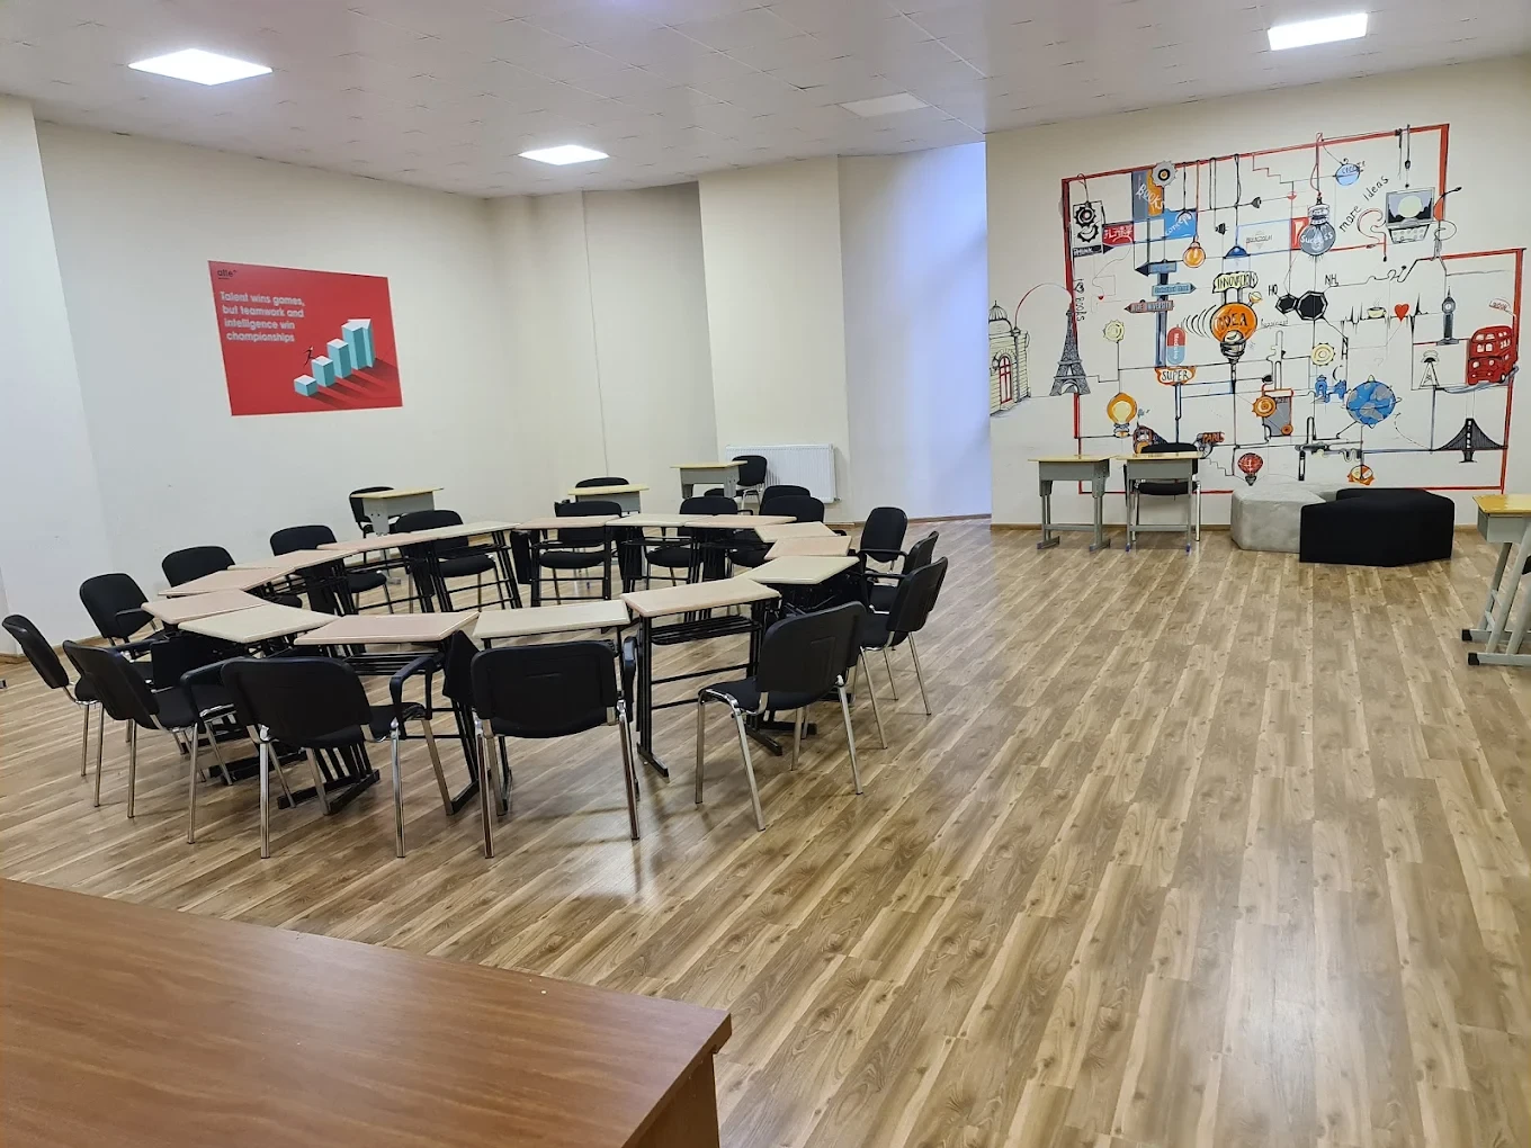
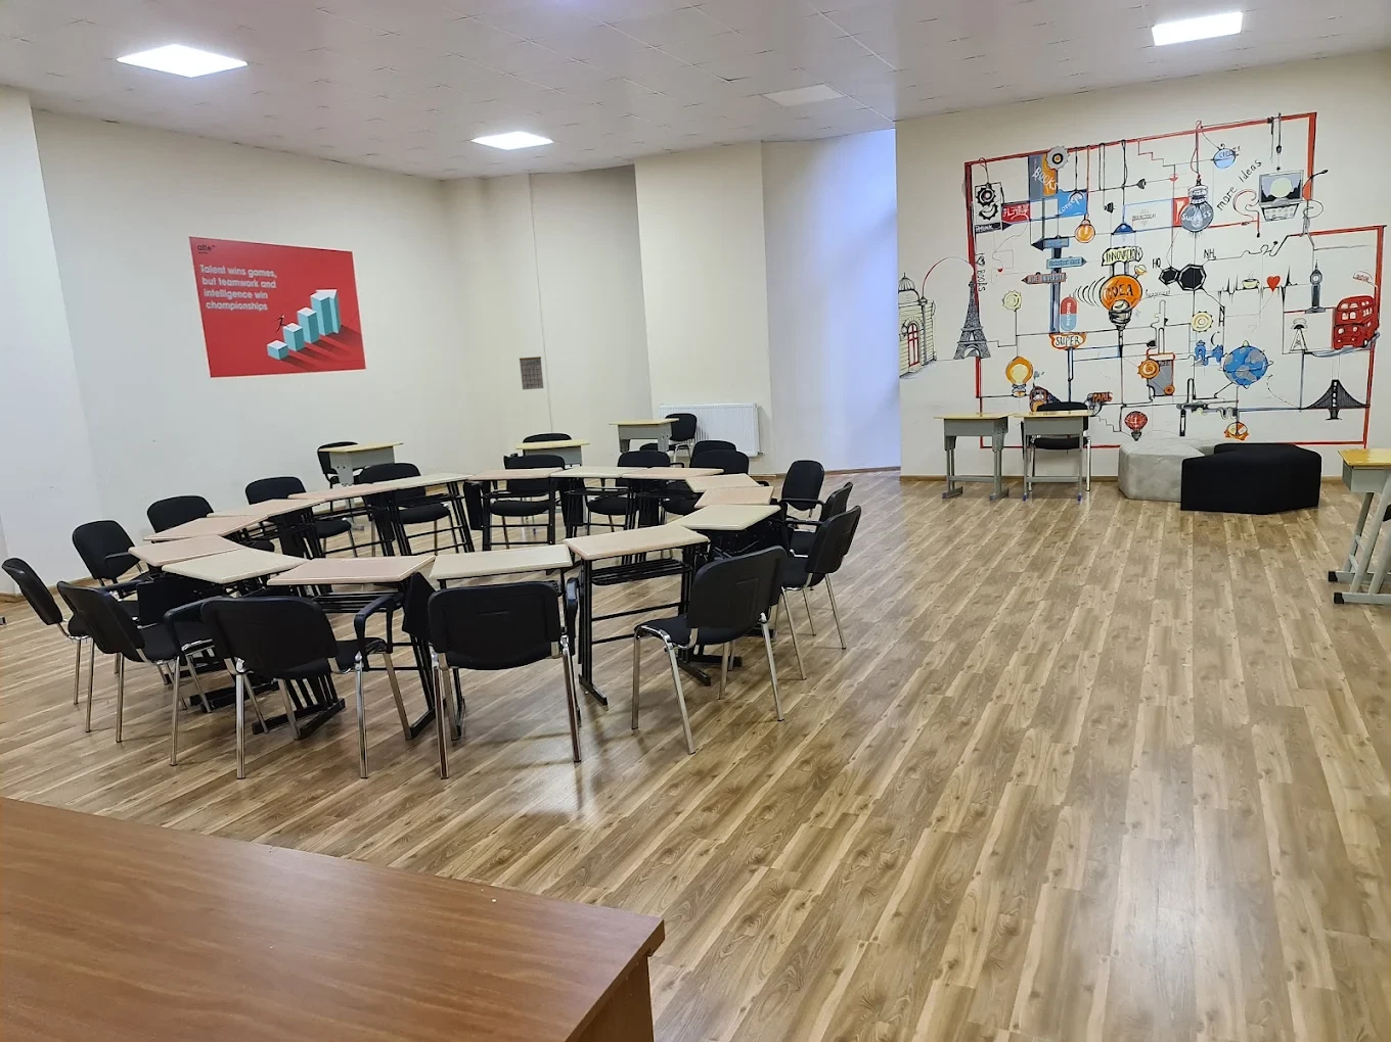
+ calendar (531, 369)
